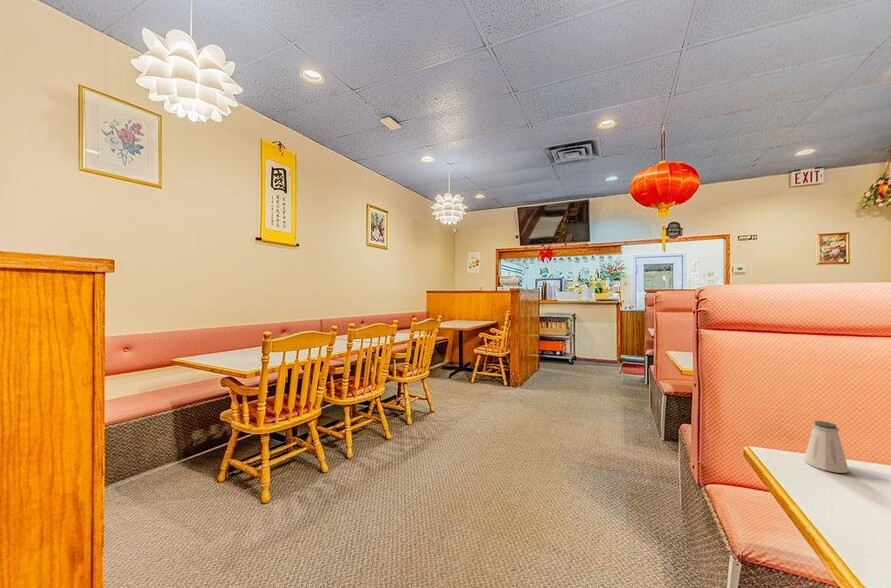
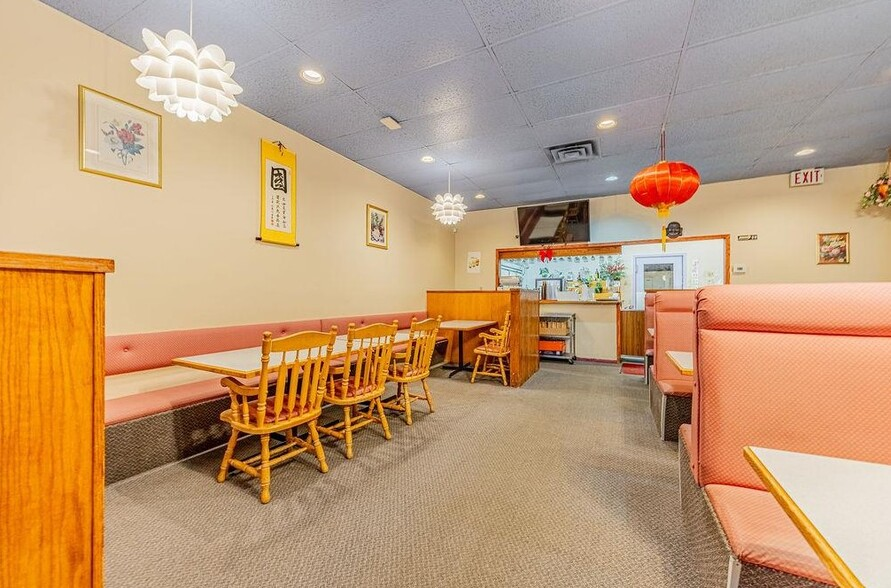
- saltshaker (825, 444)
